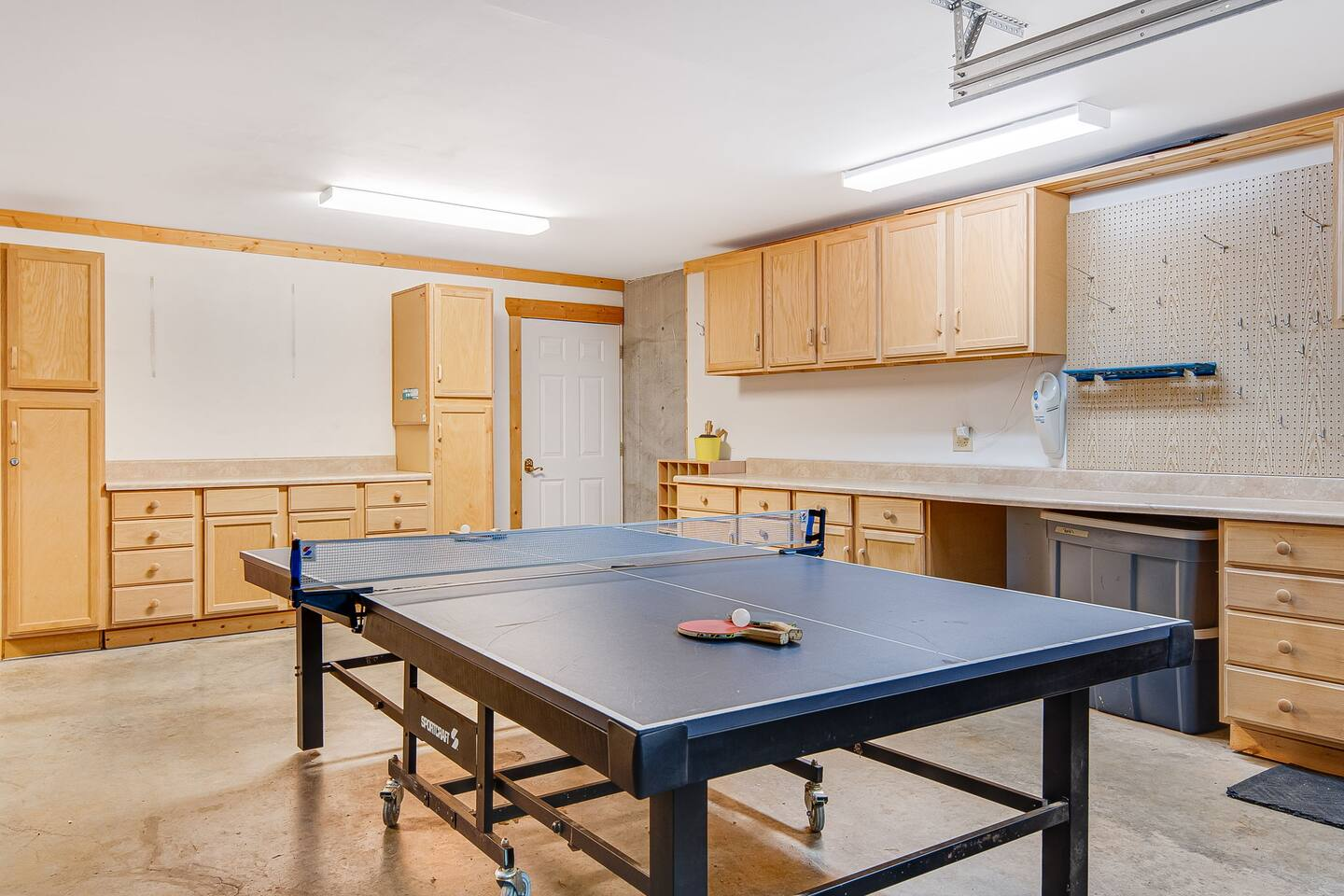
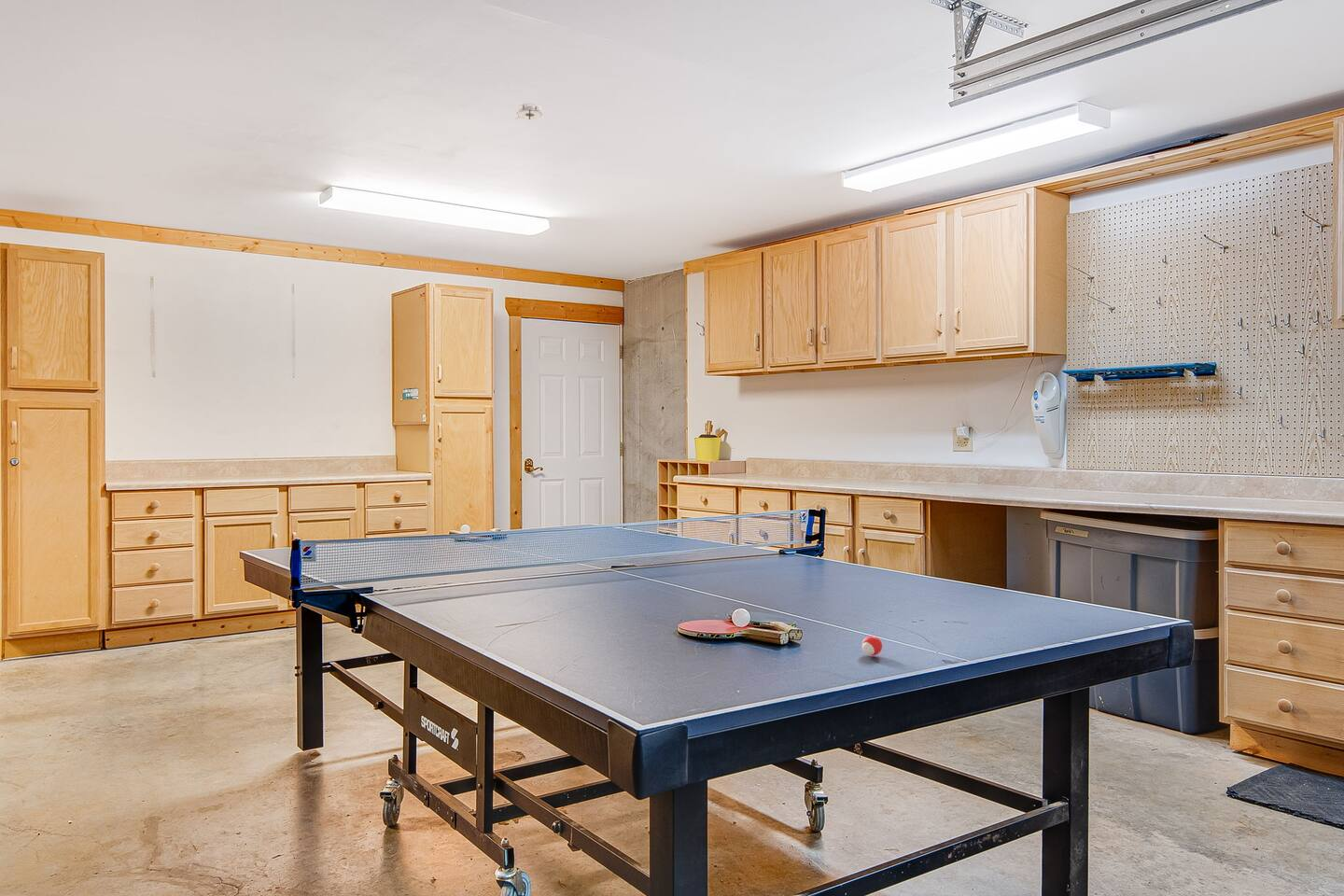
+ ping-pong ball (870, 645)
+ smoke detector (528, 111)
